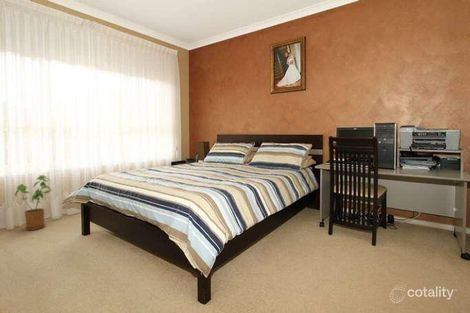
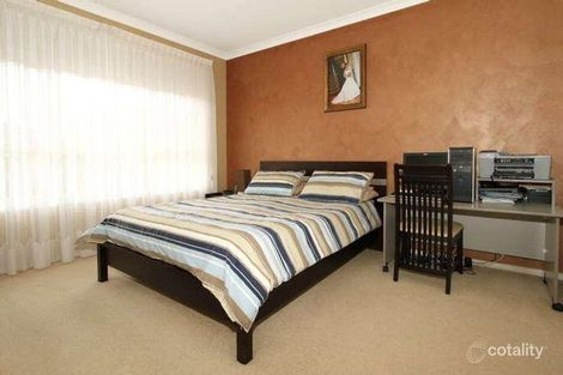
- house plant (37, 202)
